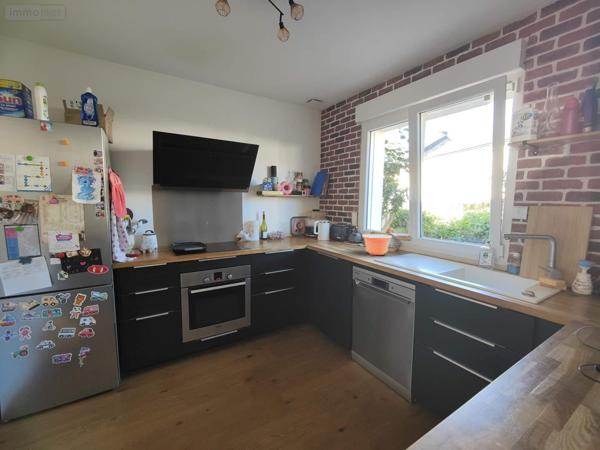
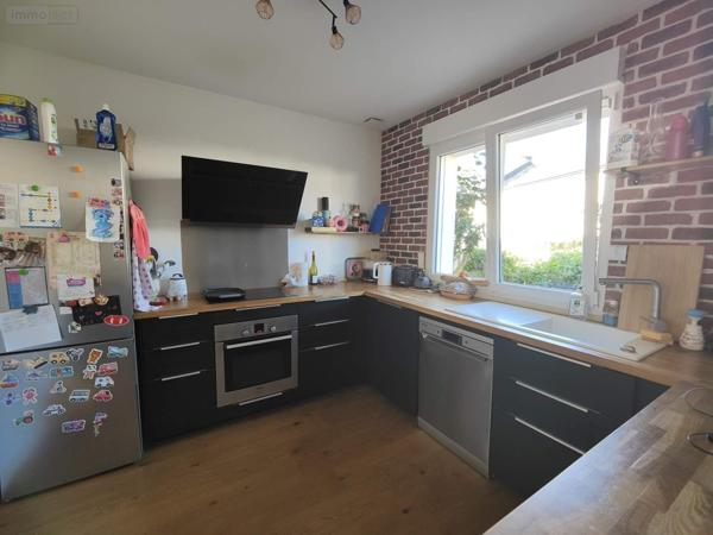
- mixing bowl (376, 244)
